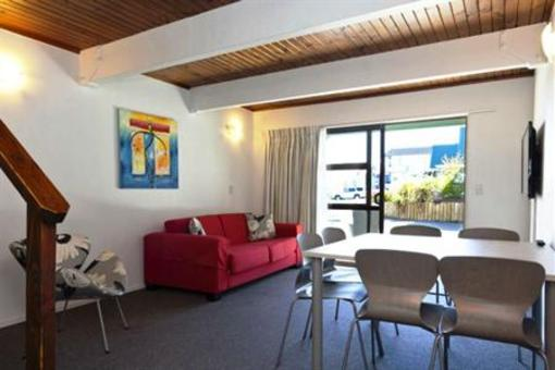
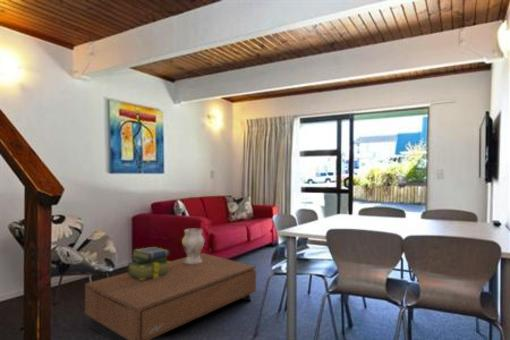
+ coffee table (178, 293)
+ vase (193, 245)
+ stack of books (149, 261)
